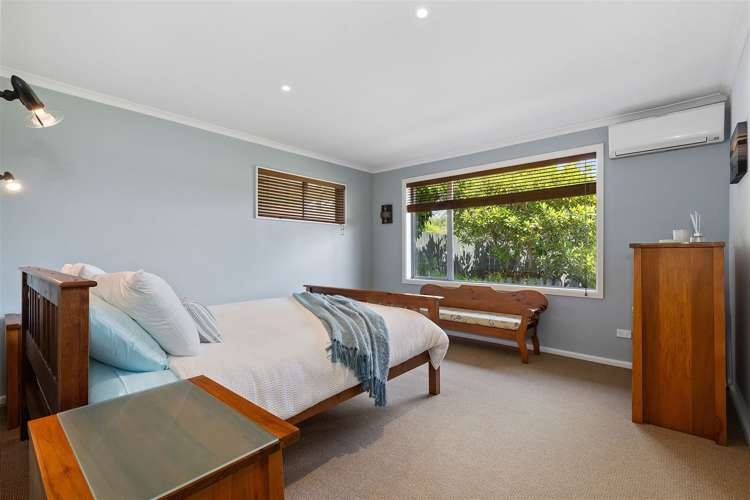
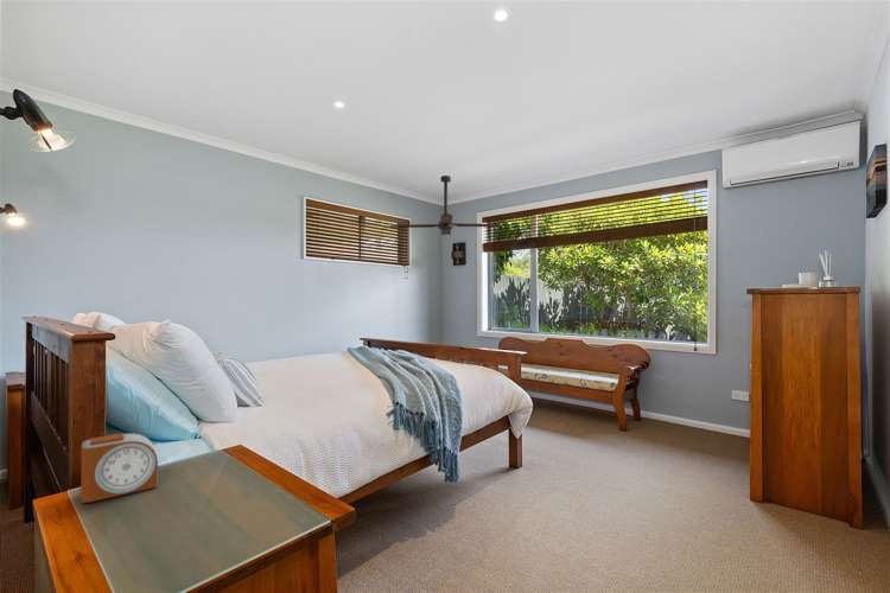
+ ceiling fan (445, 203)
+ alarm clock (120, 463)
